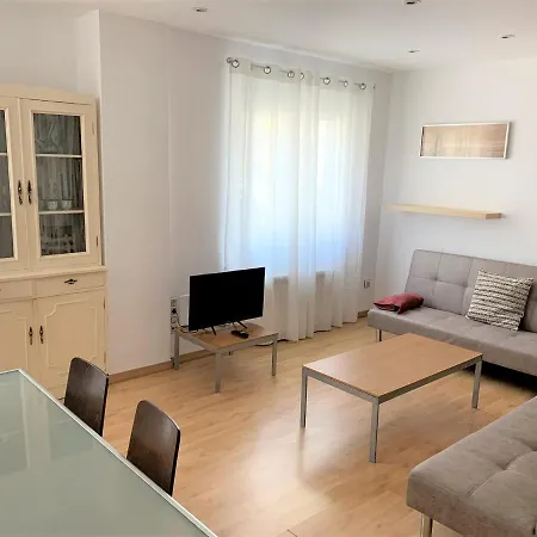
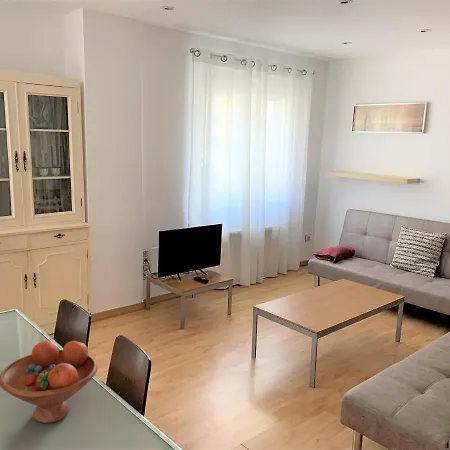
+ fruit bowl (50, 383)
